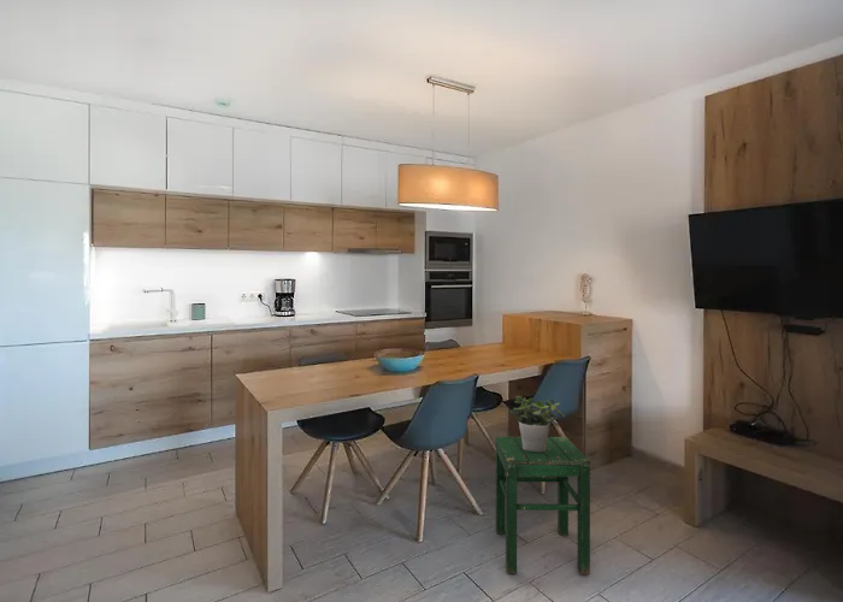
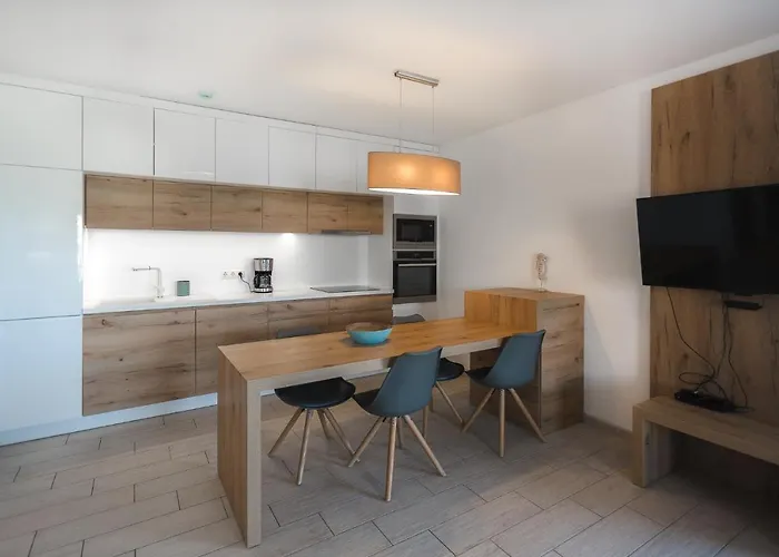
- stool (538, 504)
- potted plant (535, 420)
